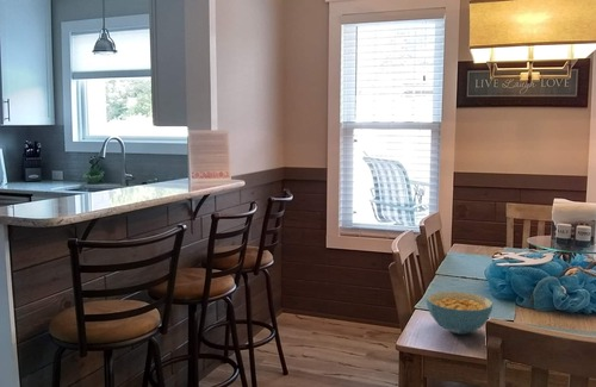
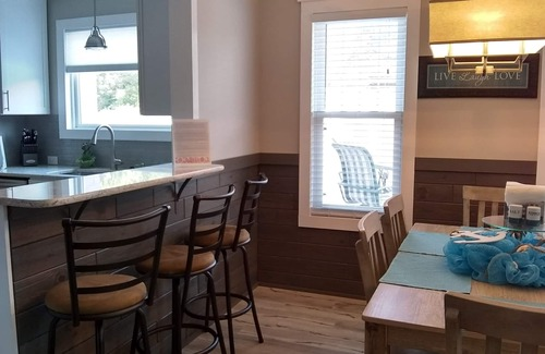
- cereal bowl (458, 316)
